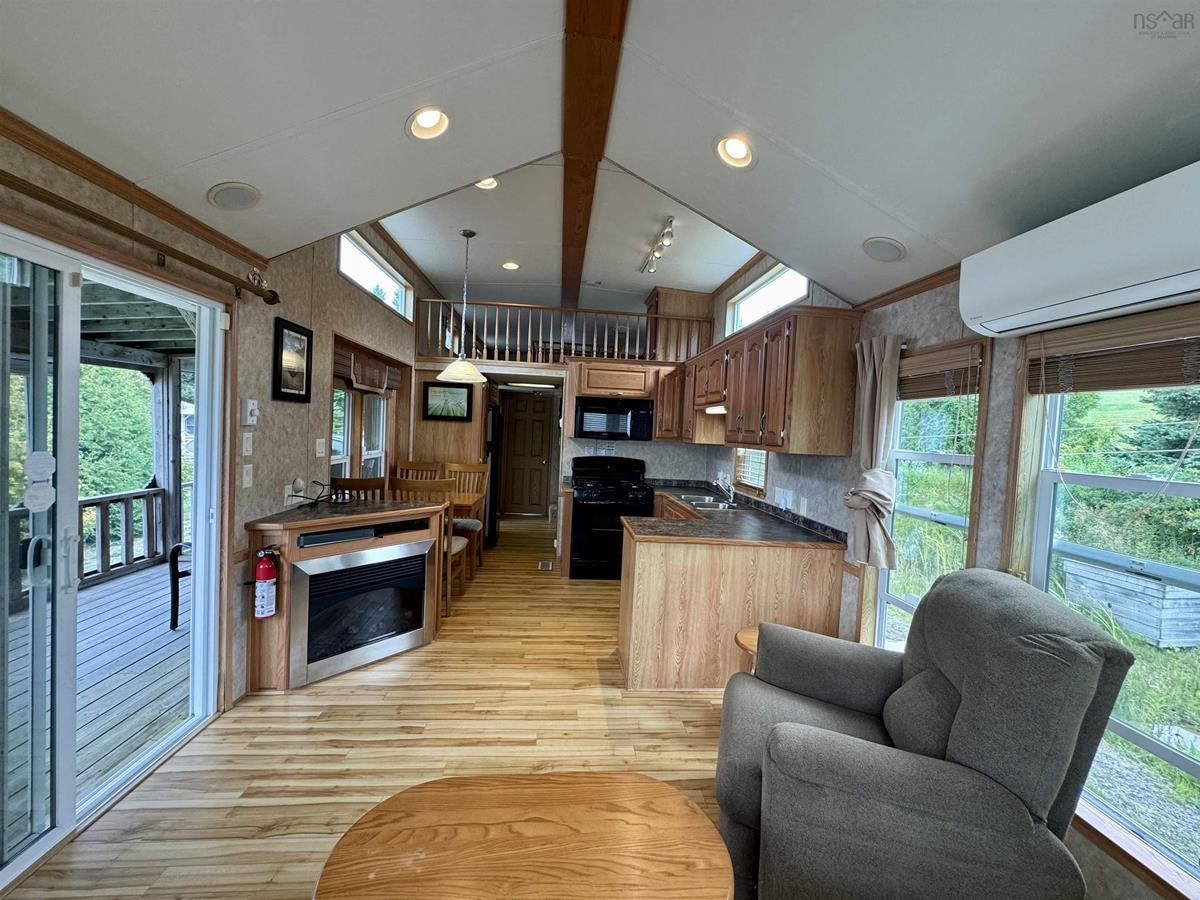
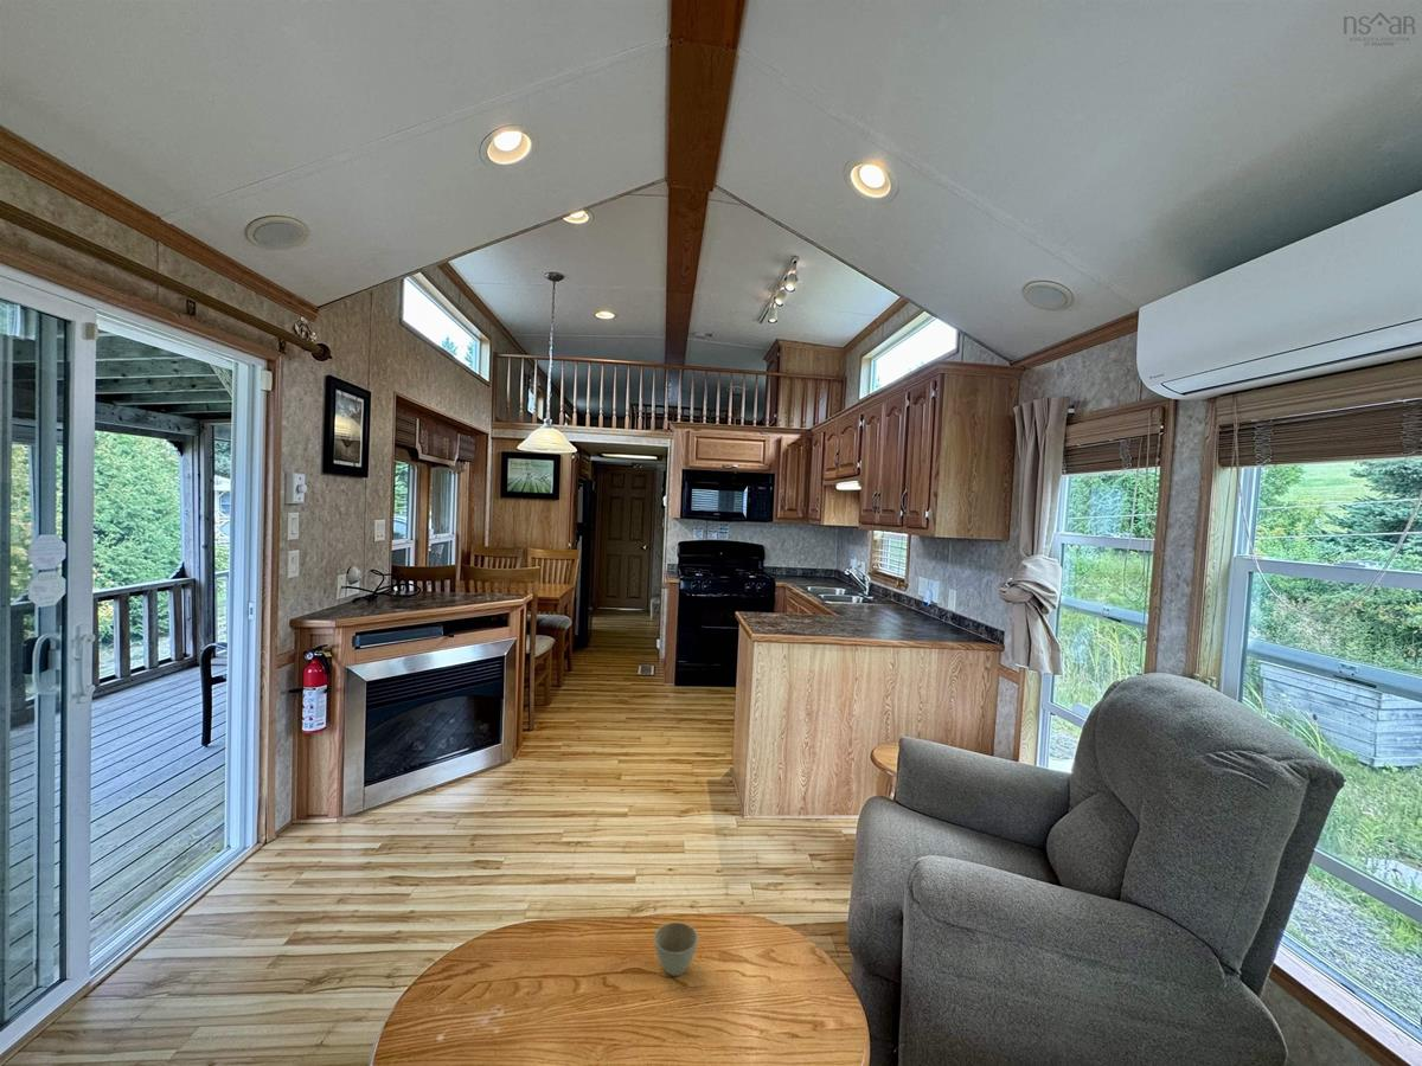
+ flower pot (675, 951)
